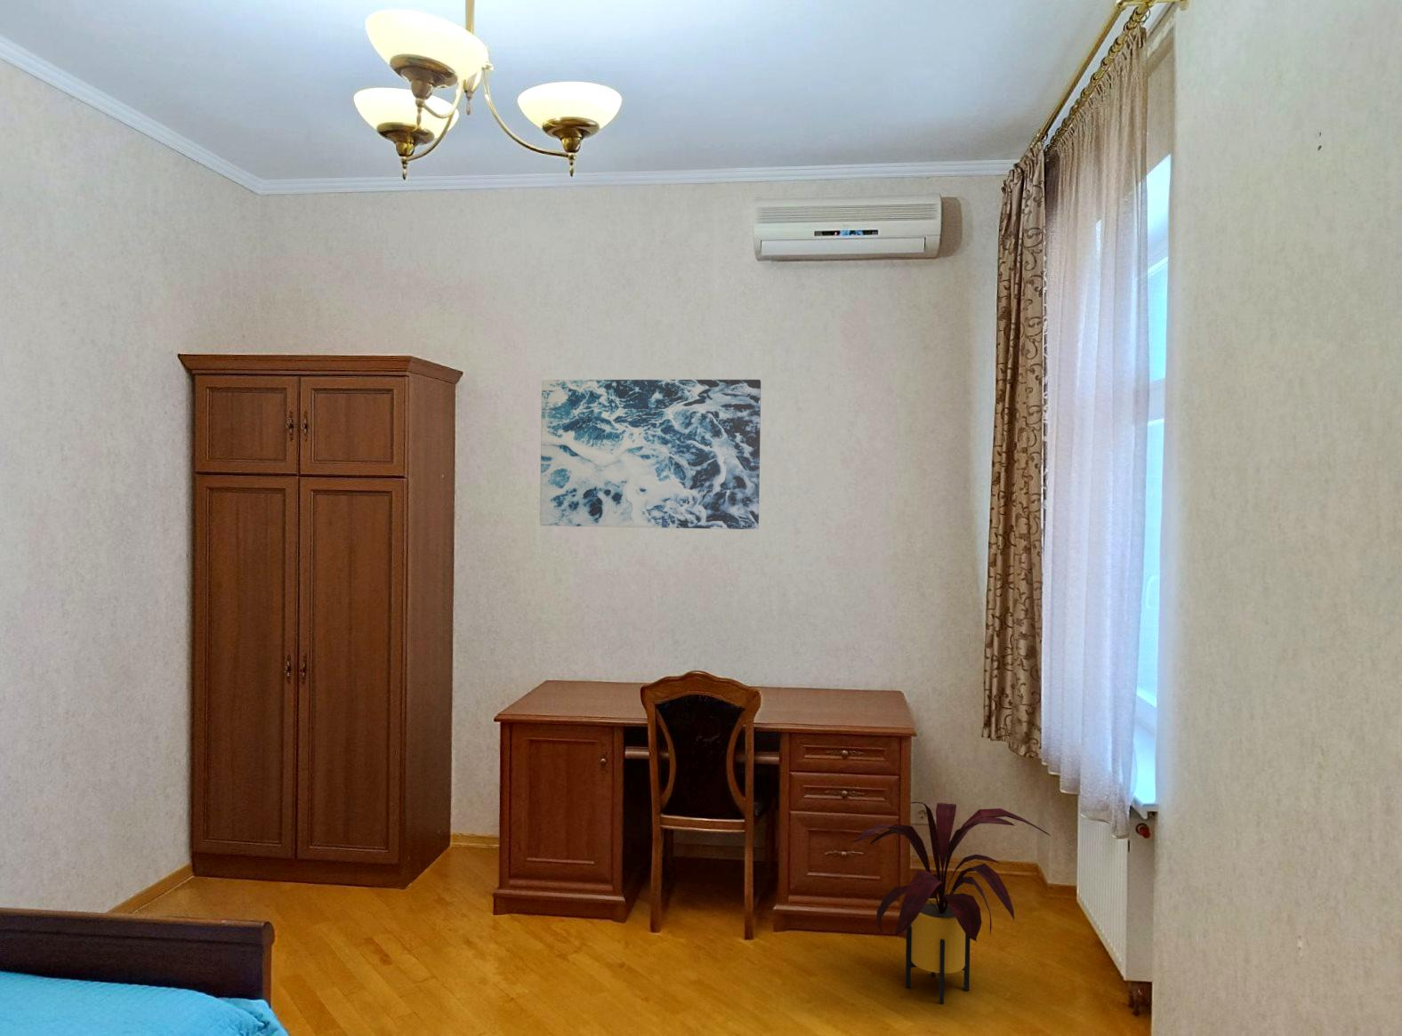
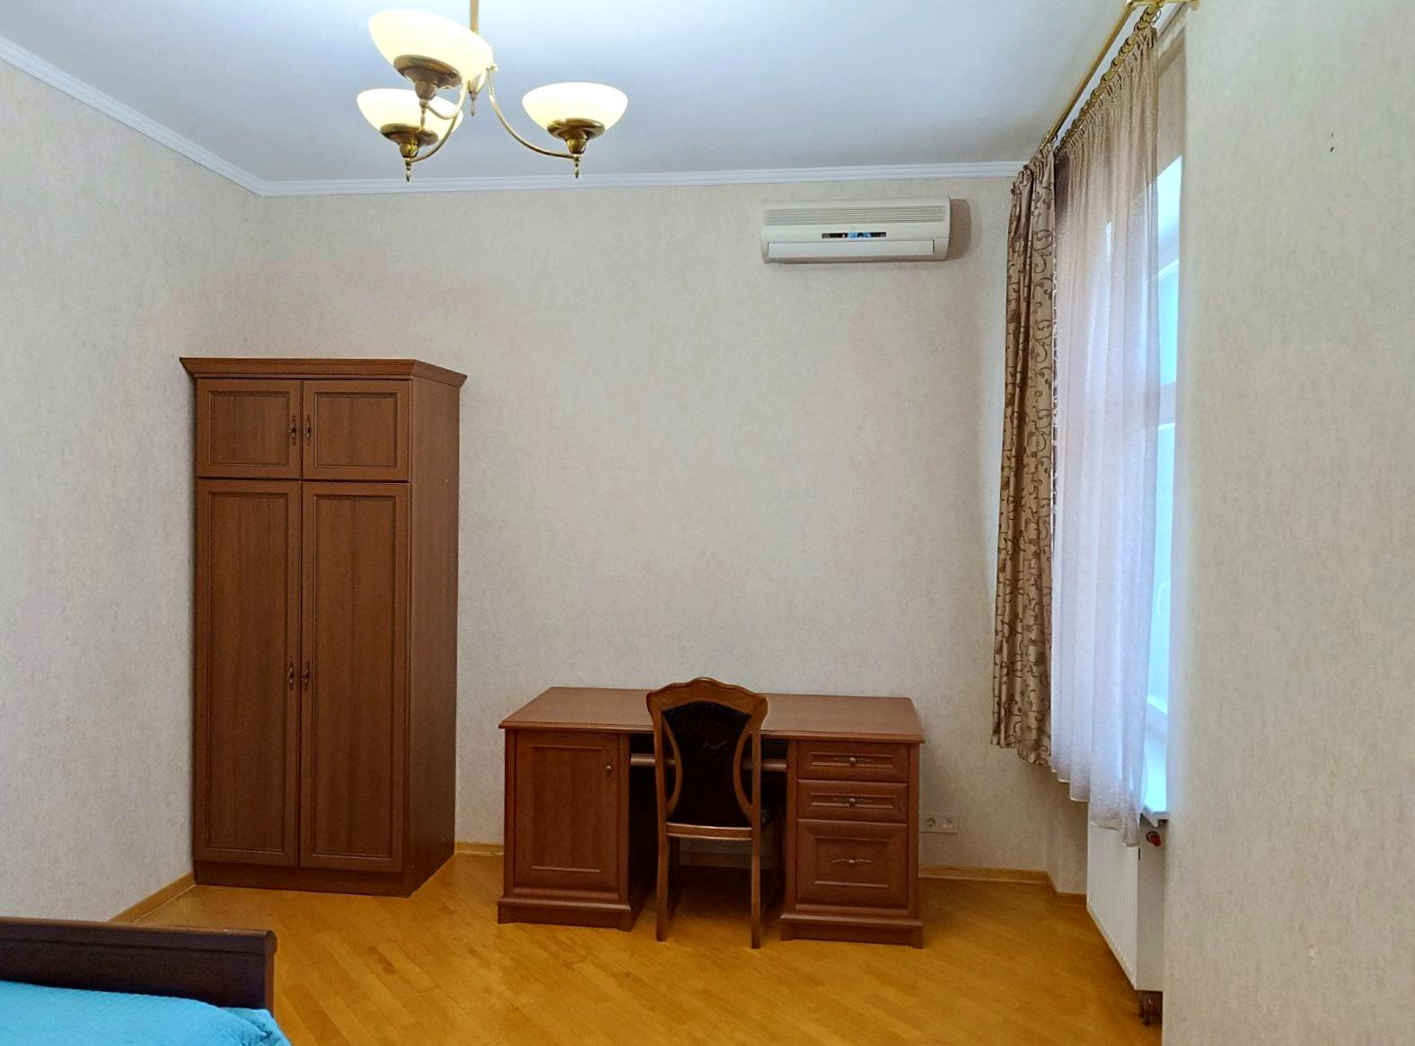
- wall art (649, 454)
- house plant (946, 892)
